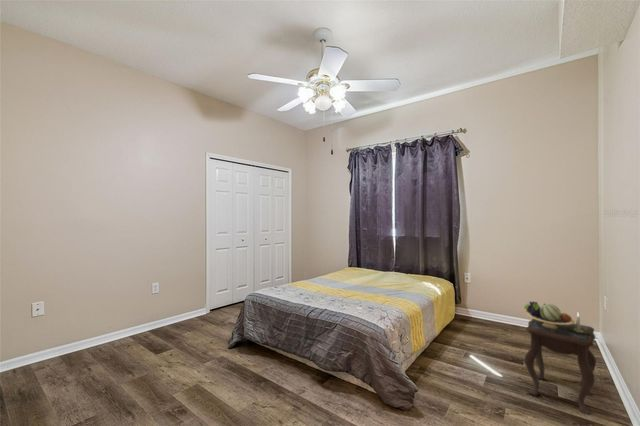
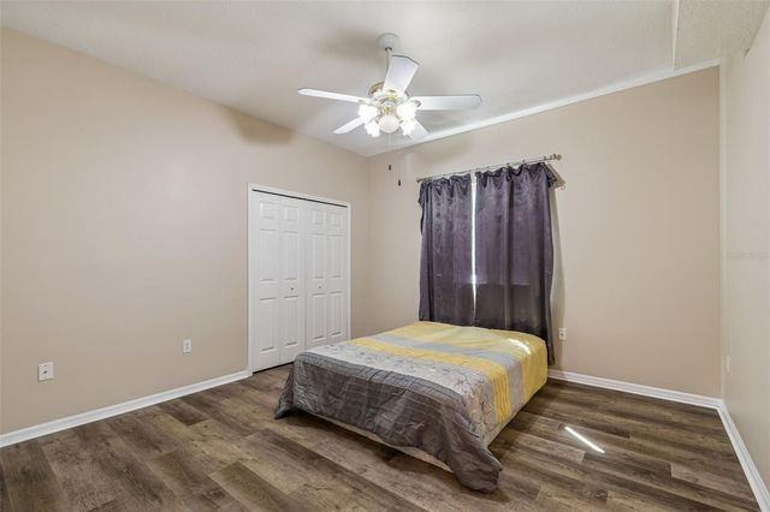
- side table (556, 346)
